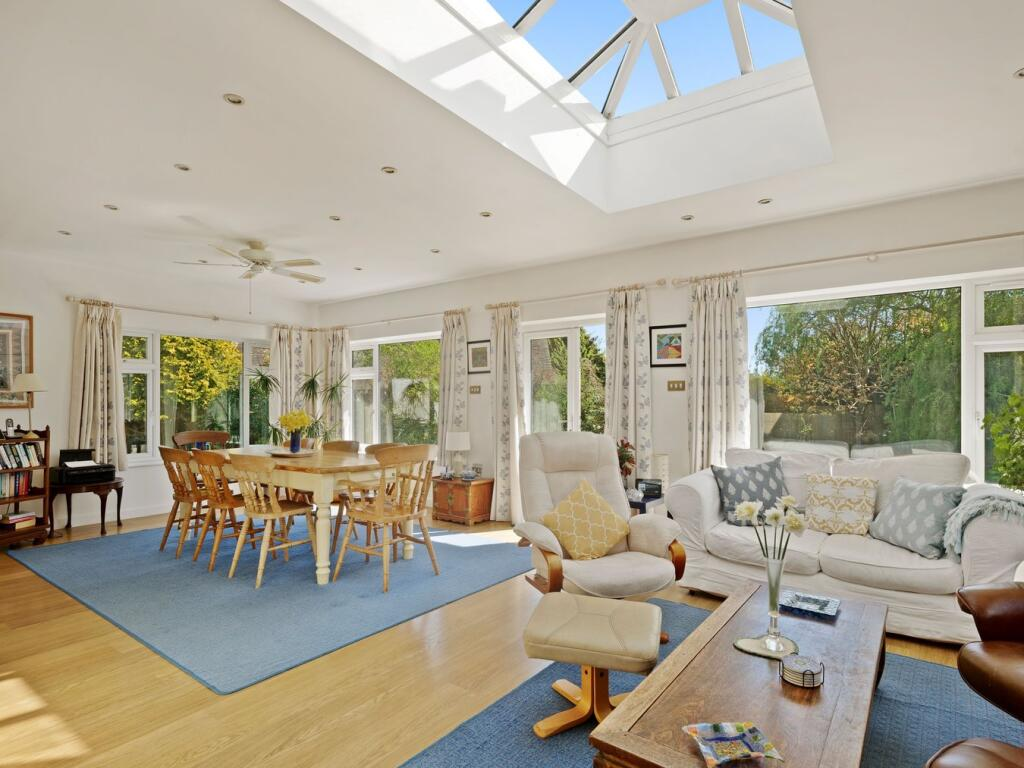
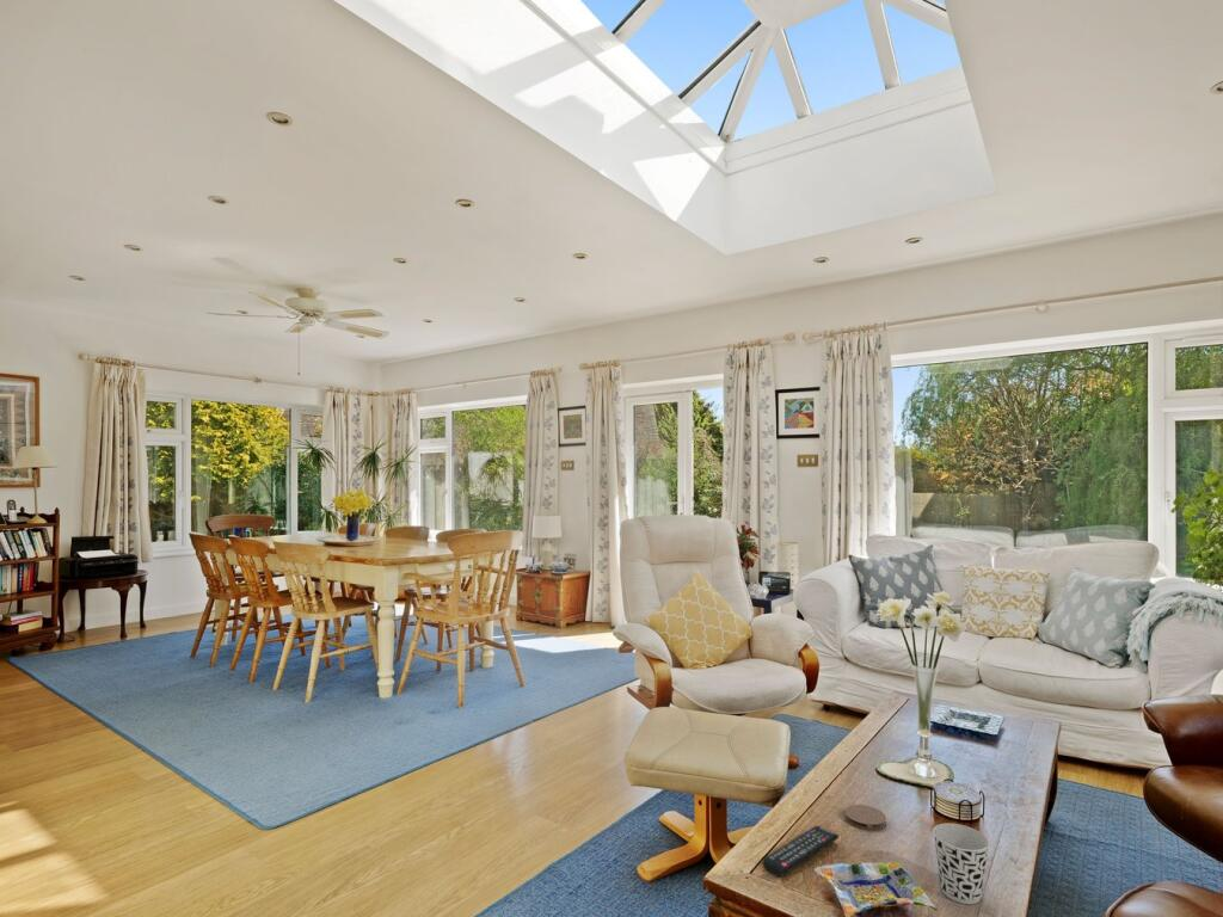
+ coaster (865, 817)
+ remote control (801, 850)
+ cup (960, 864)
